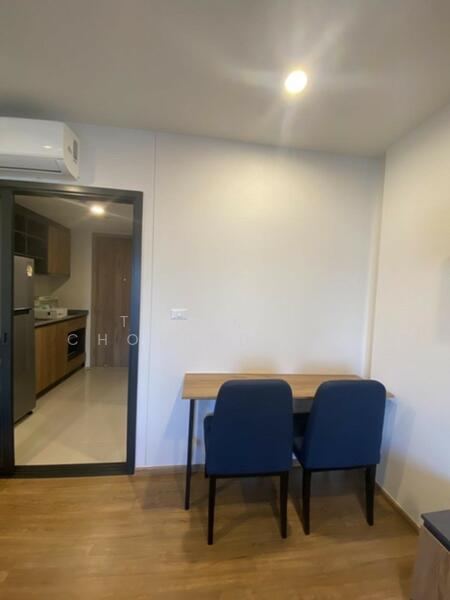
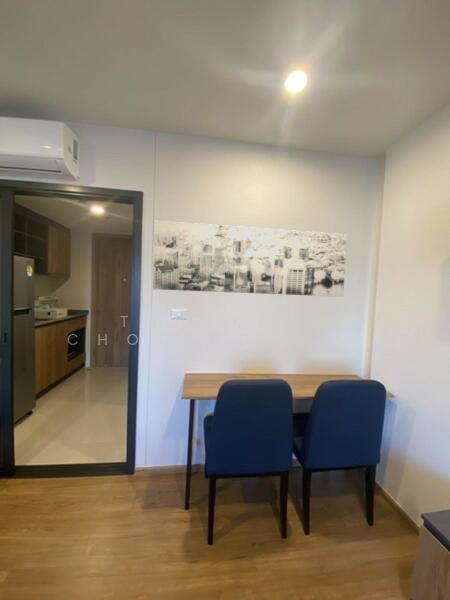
+ wall art (253, 260)
